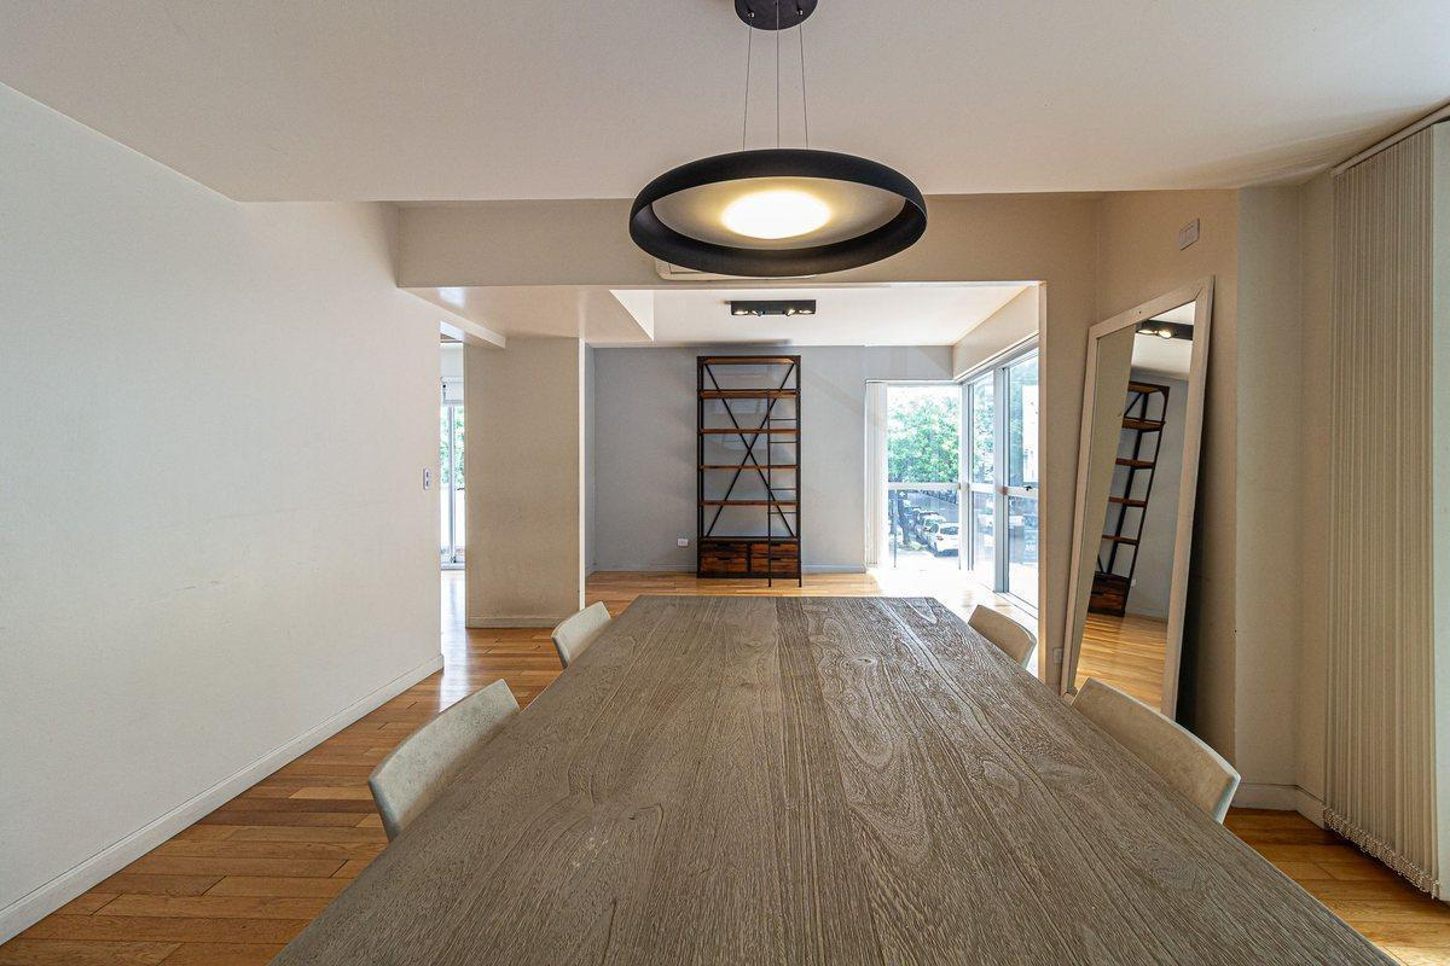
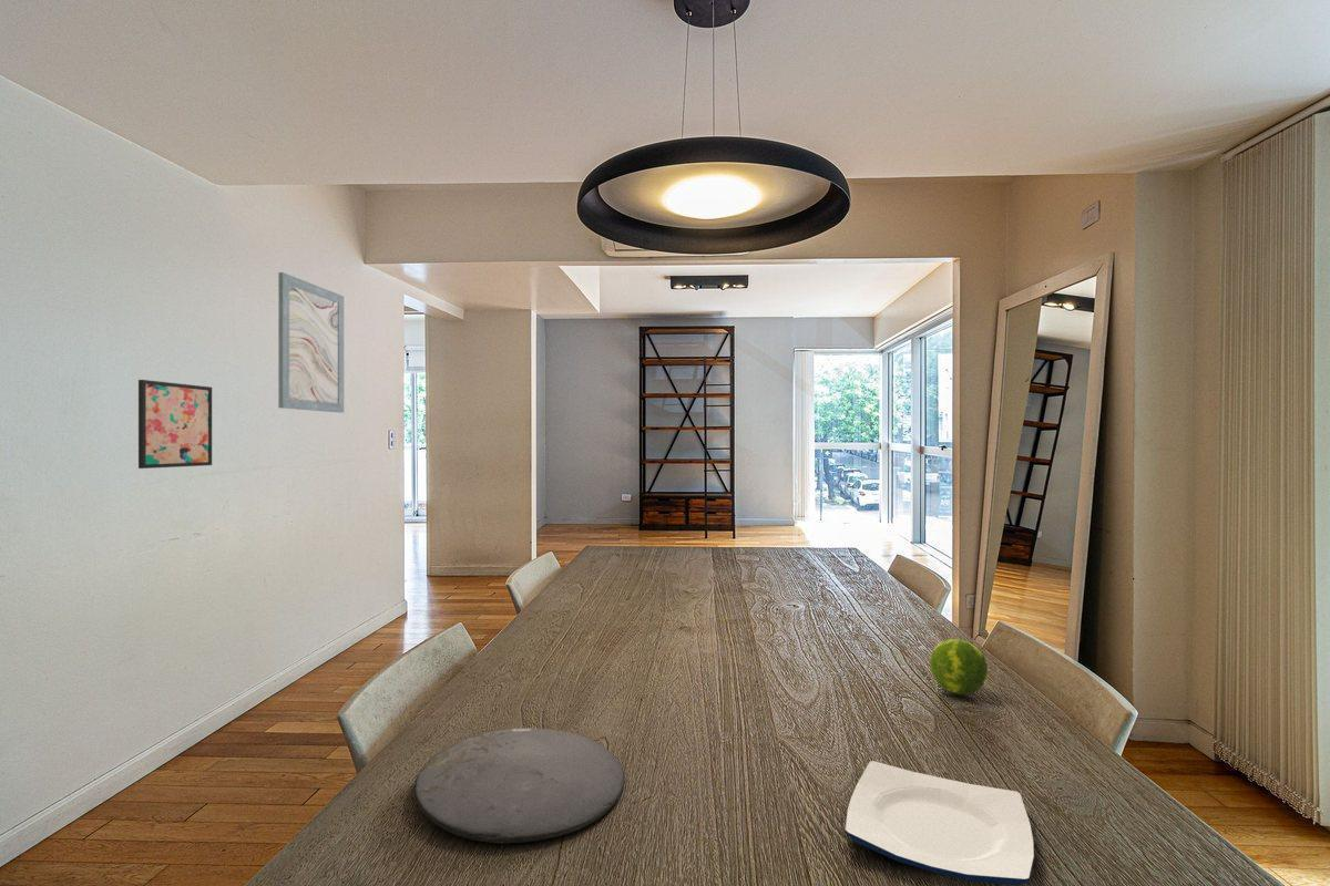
+ plate (522, 776)
+ wall art (314, 348)
+ plate (937, 821)
+ wall art (177, 424)
+ fruit (958, 666)
